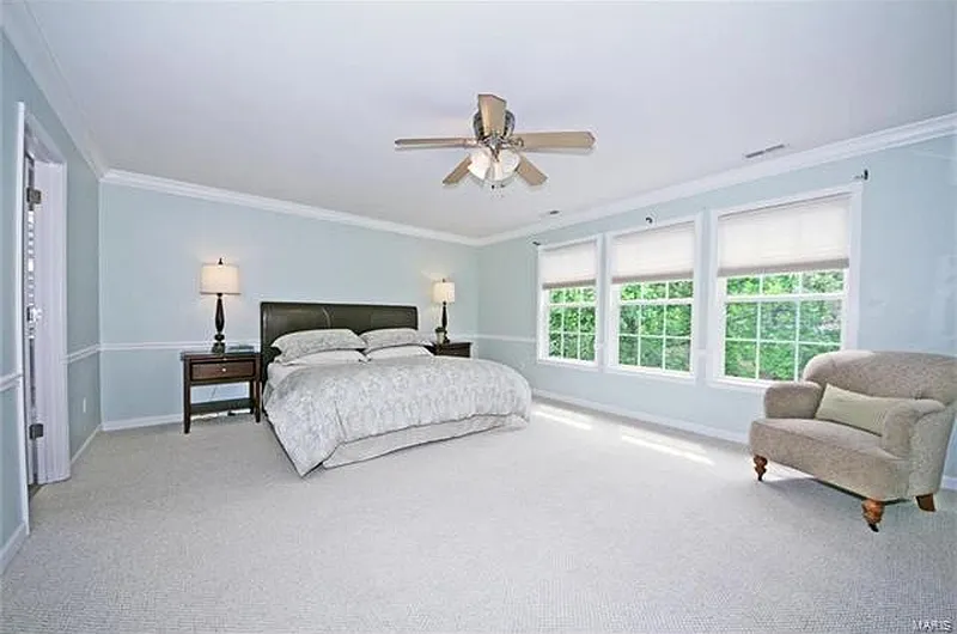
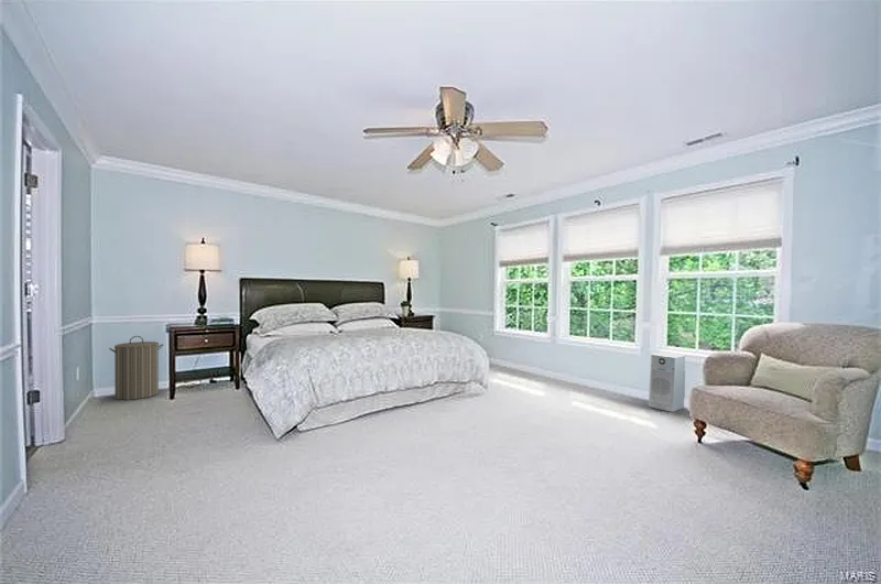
+ laundry hamper (137, 365)
+ air purifier (666, 380)
